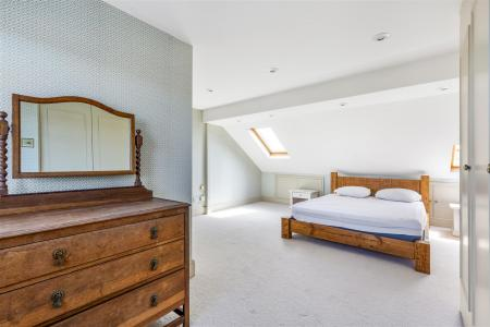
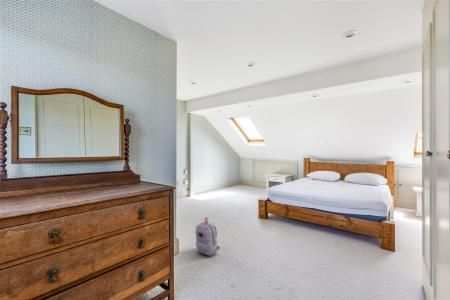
+ backpack (207, 234)
